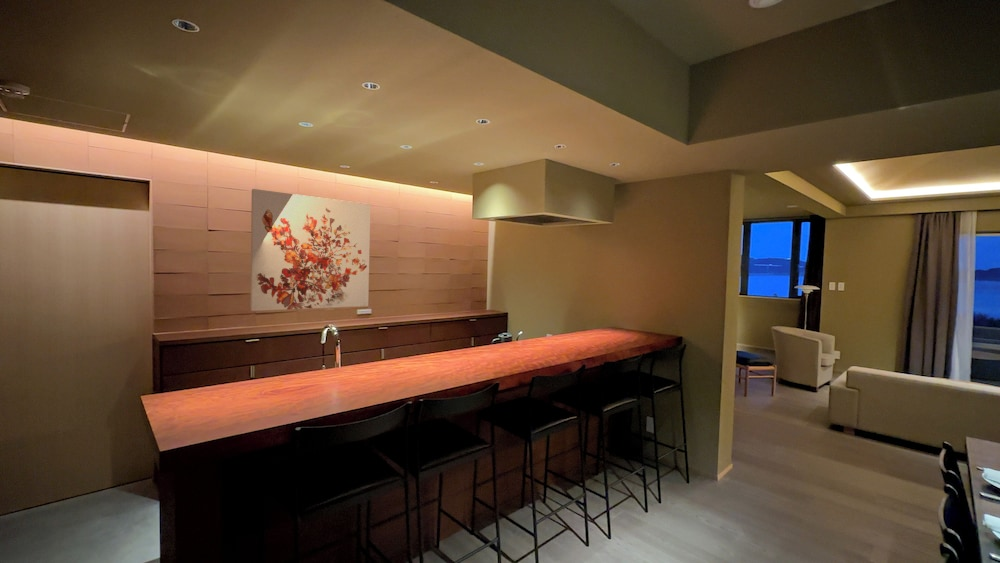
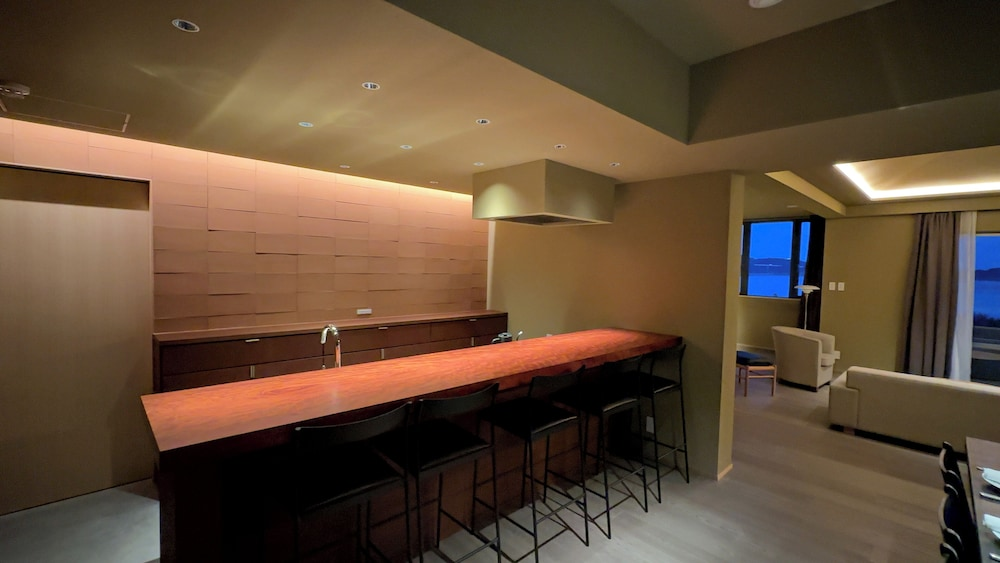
- wall art (315, 253)
